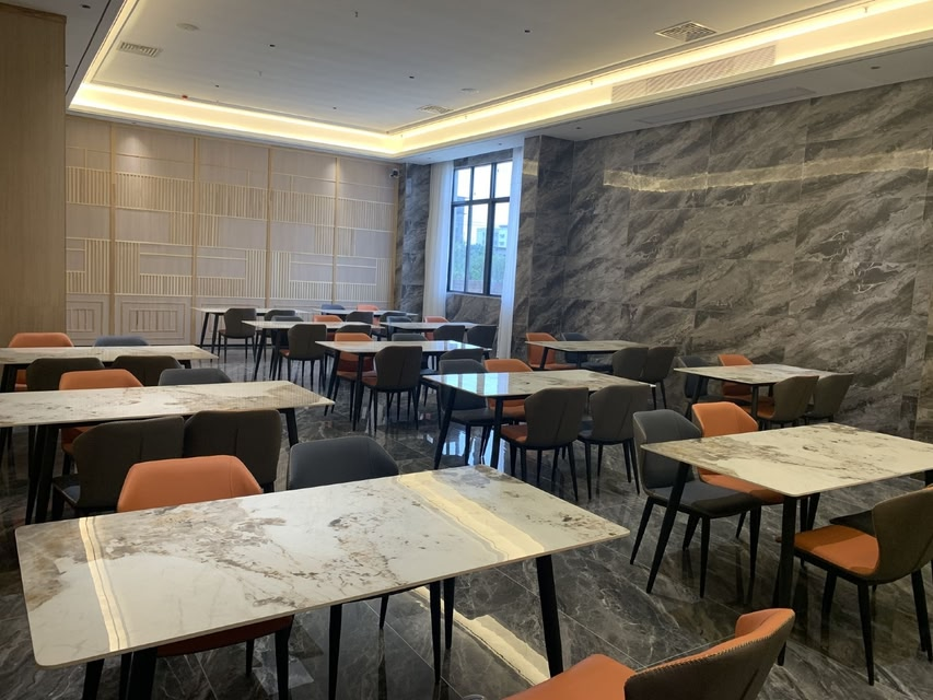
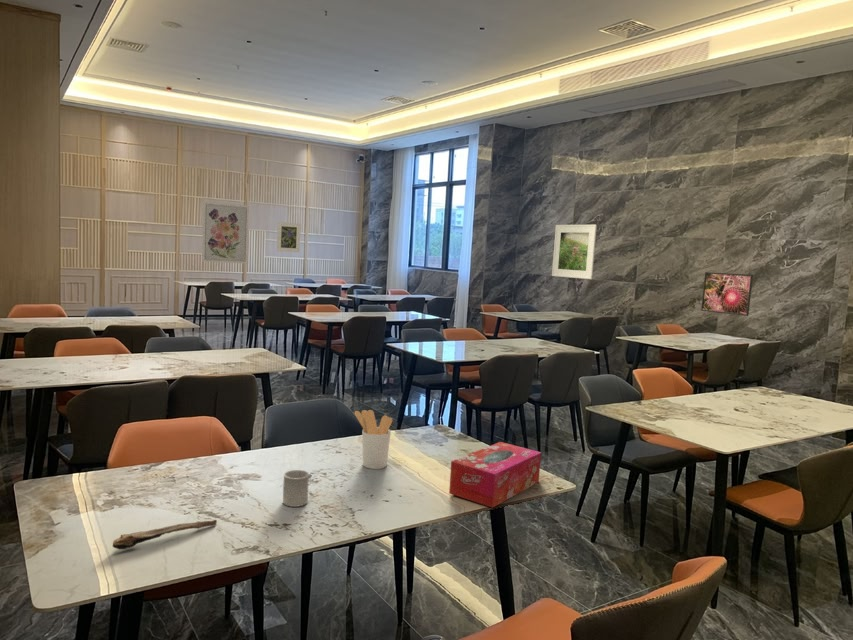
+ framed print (726, 293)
+ tissue box (496, 472)
+ wall art (225, 233)
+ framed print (573, 251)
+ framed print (288, 237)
+ utensil holder (371, 437)
+ spoon (167, 531)
+ cup (298, 486)
